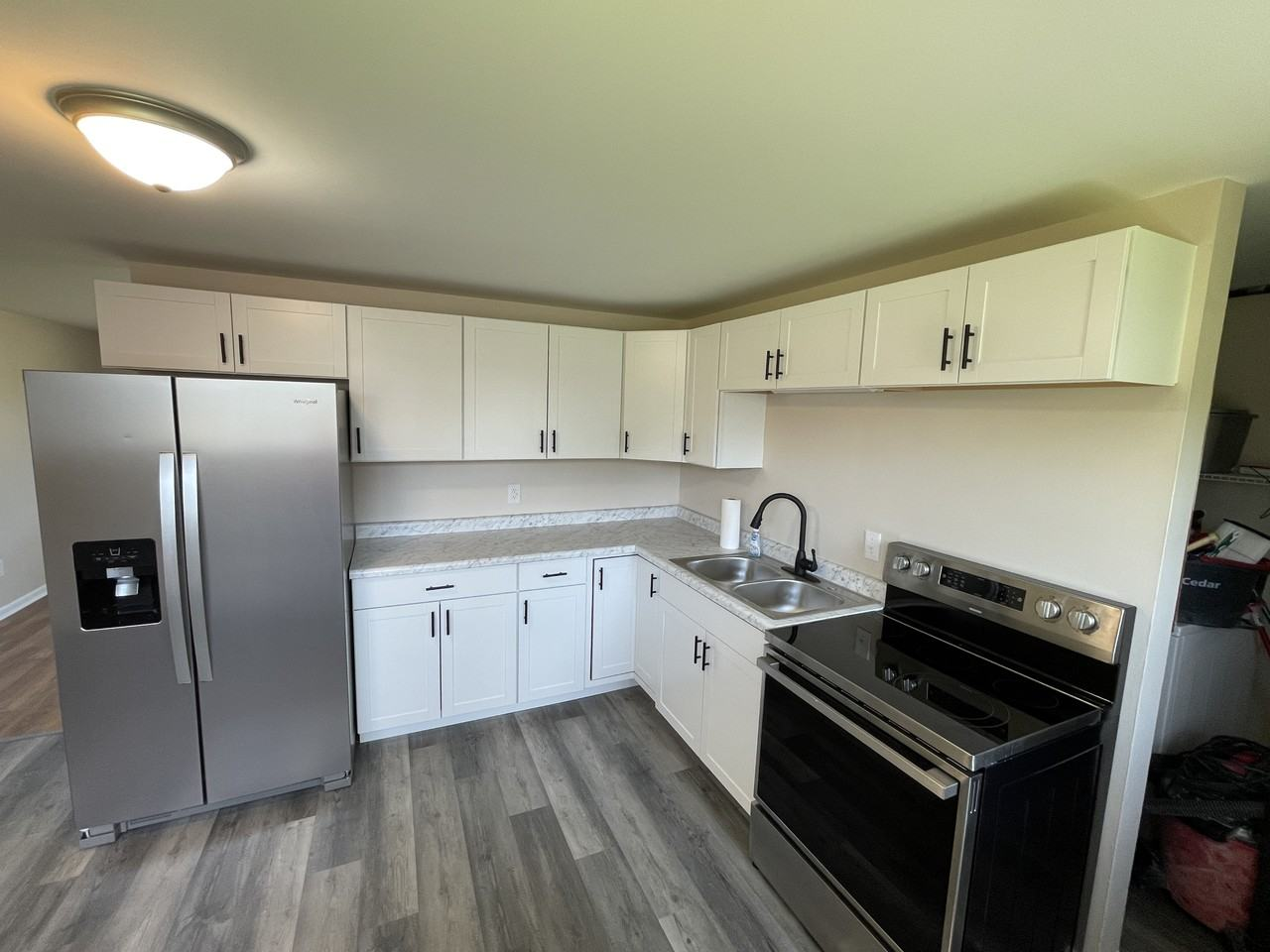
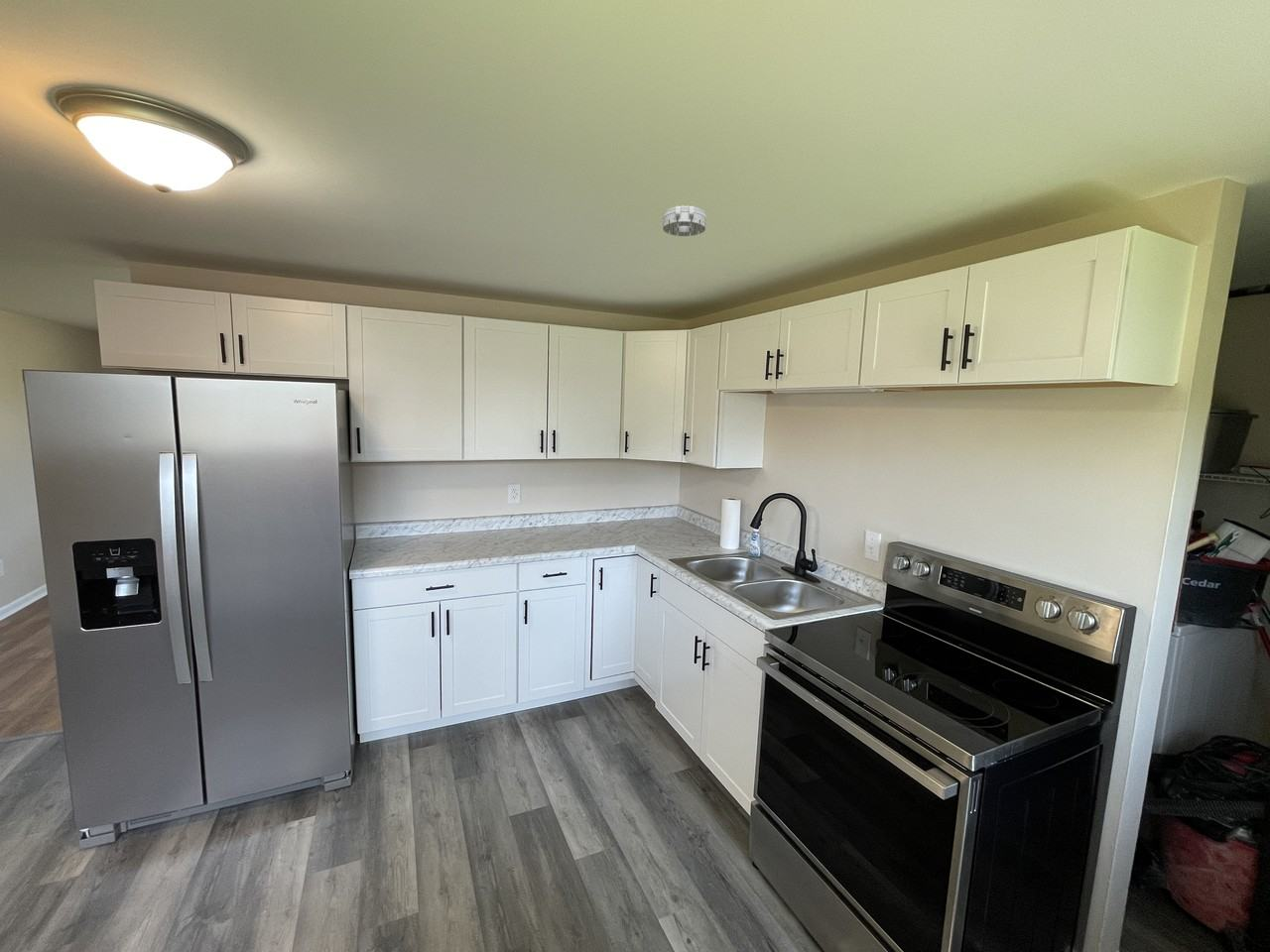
+ smoke detector (684, 220)
